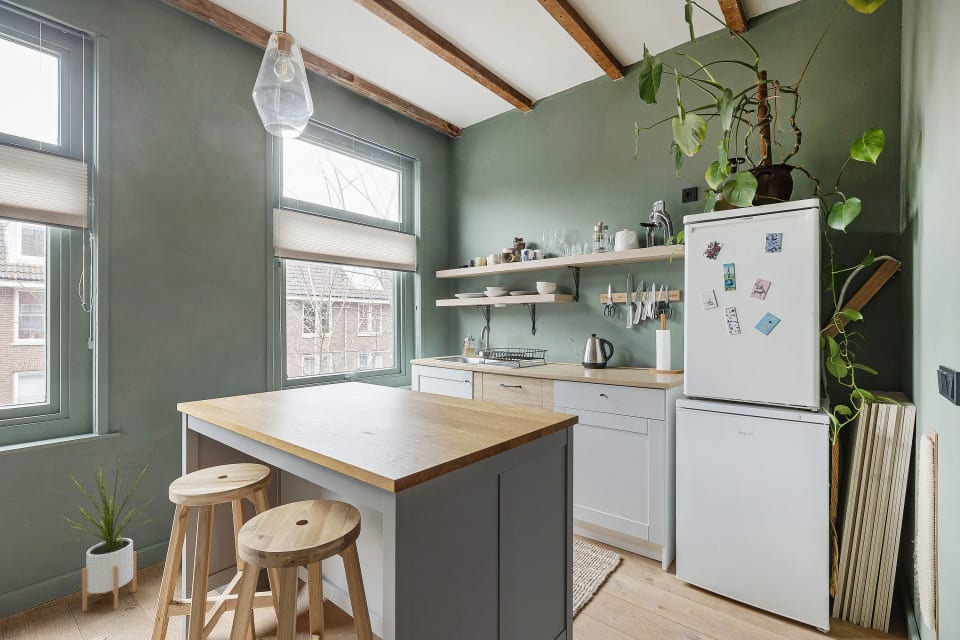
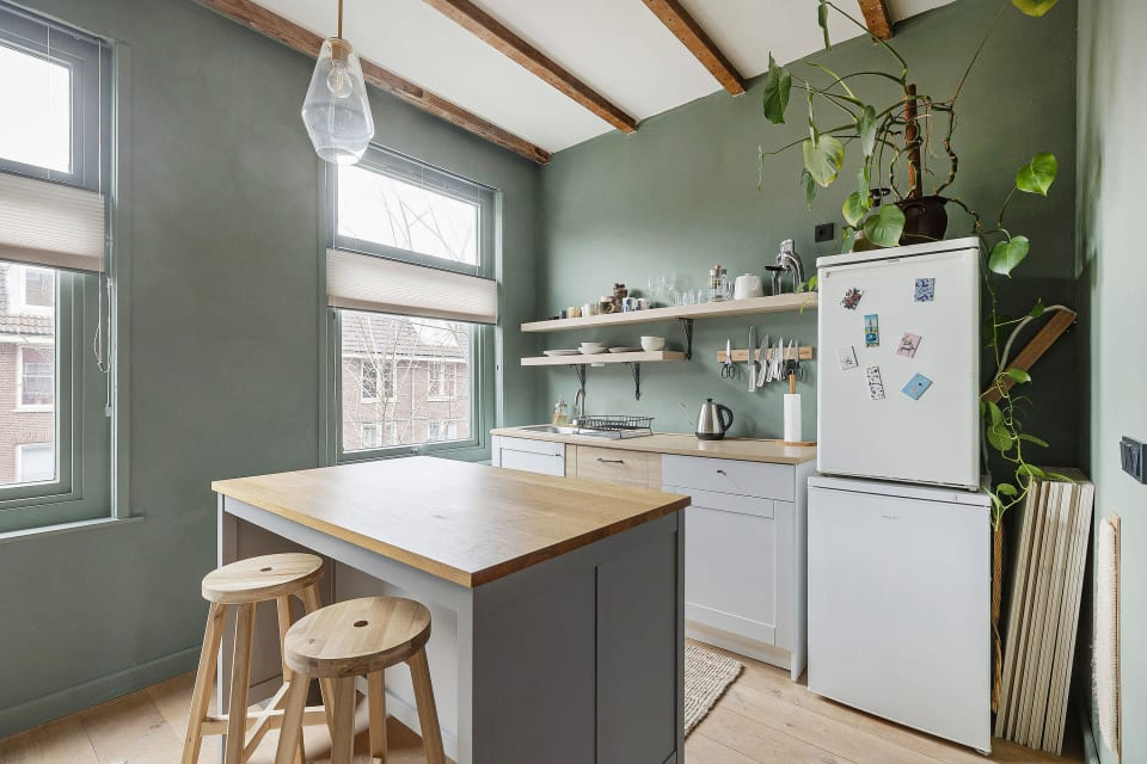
- house plant (111, 528)
